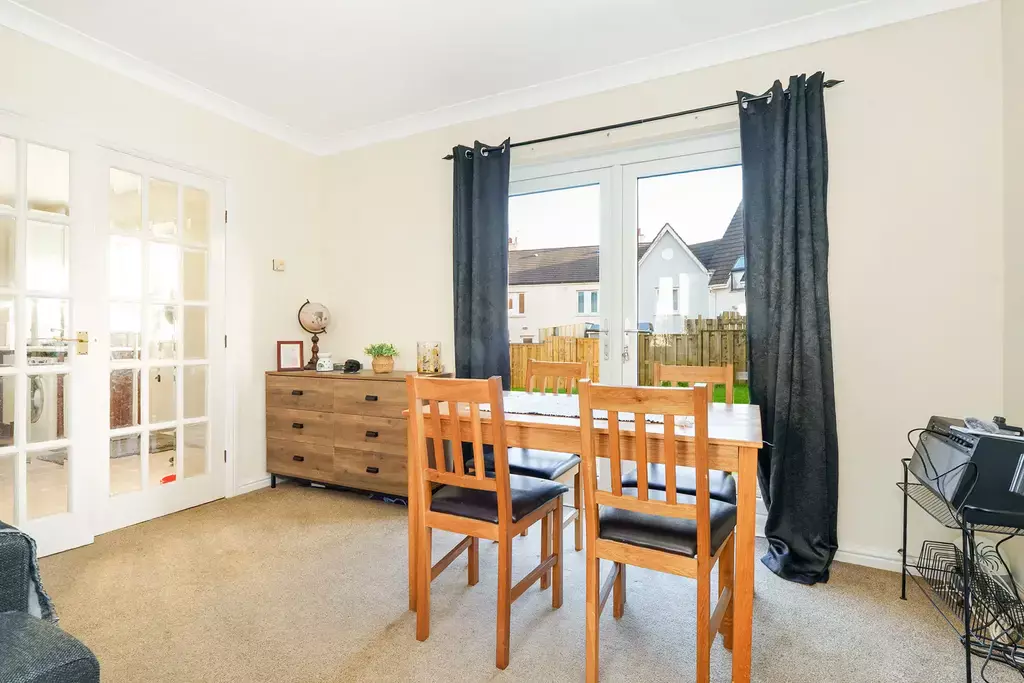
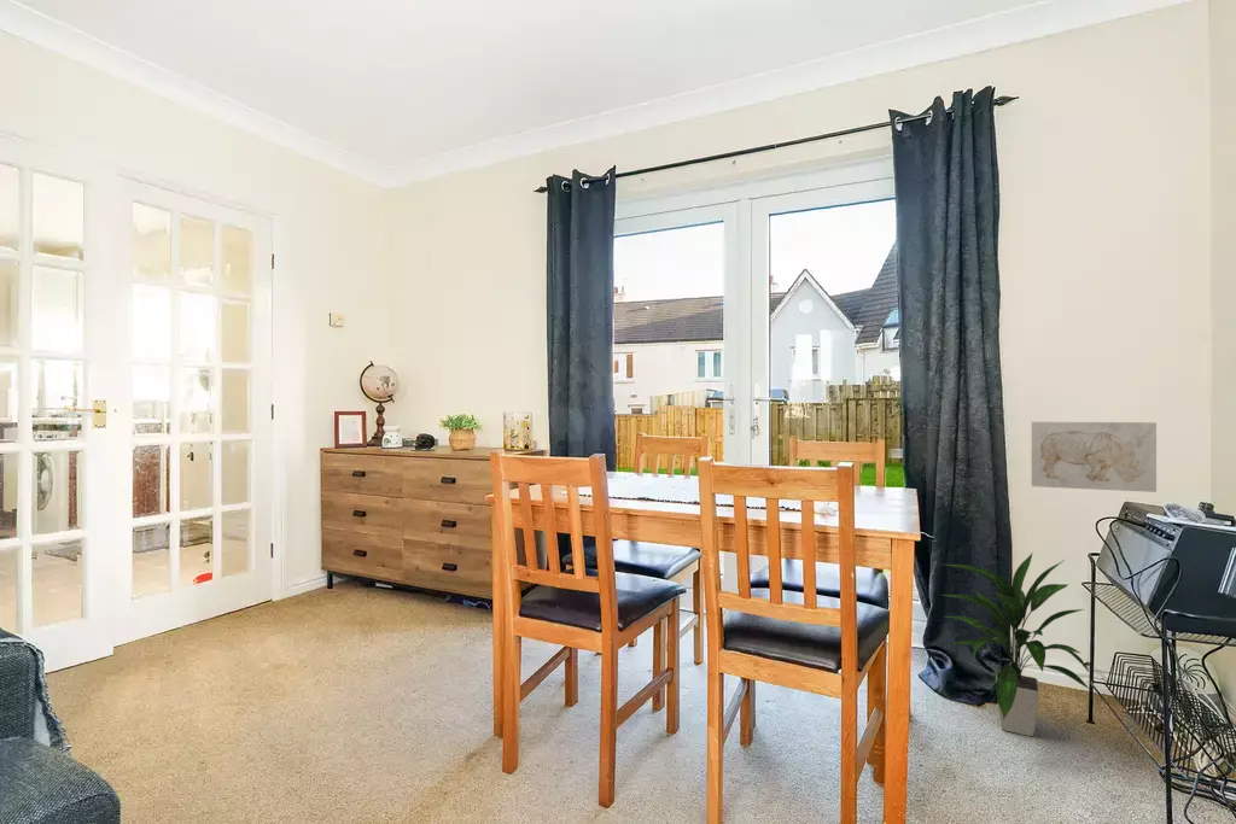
+ indoor plant (1013, 641)
+ wall art (1090, 455)
